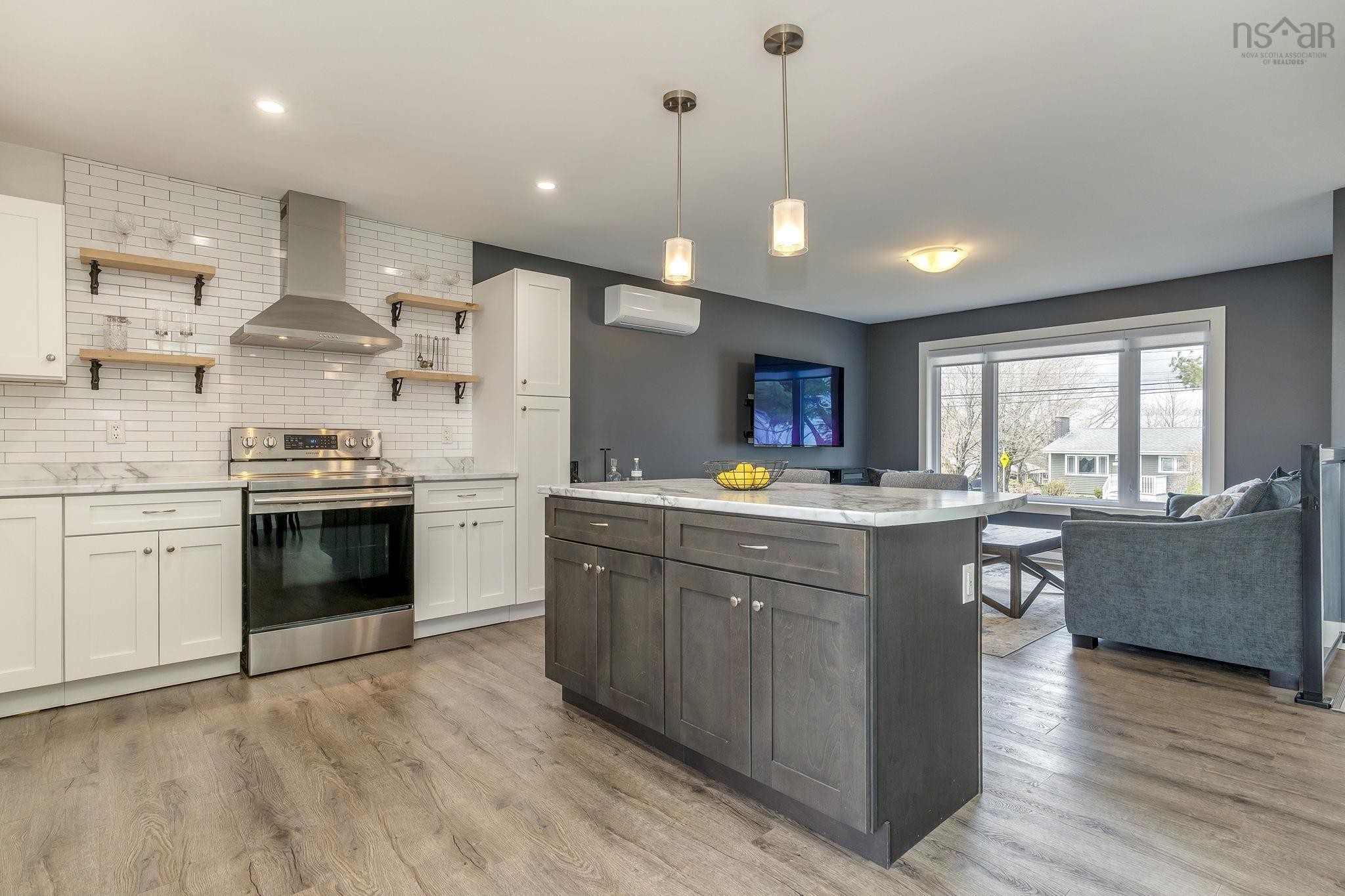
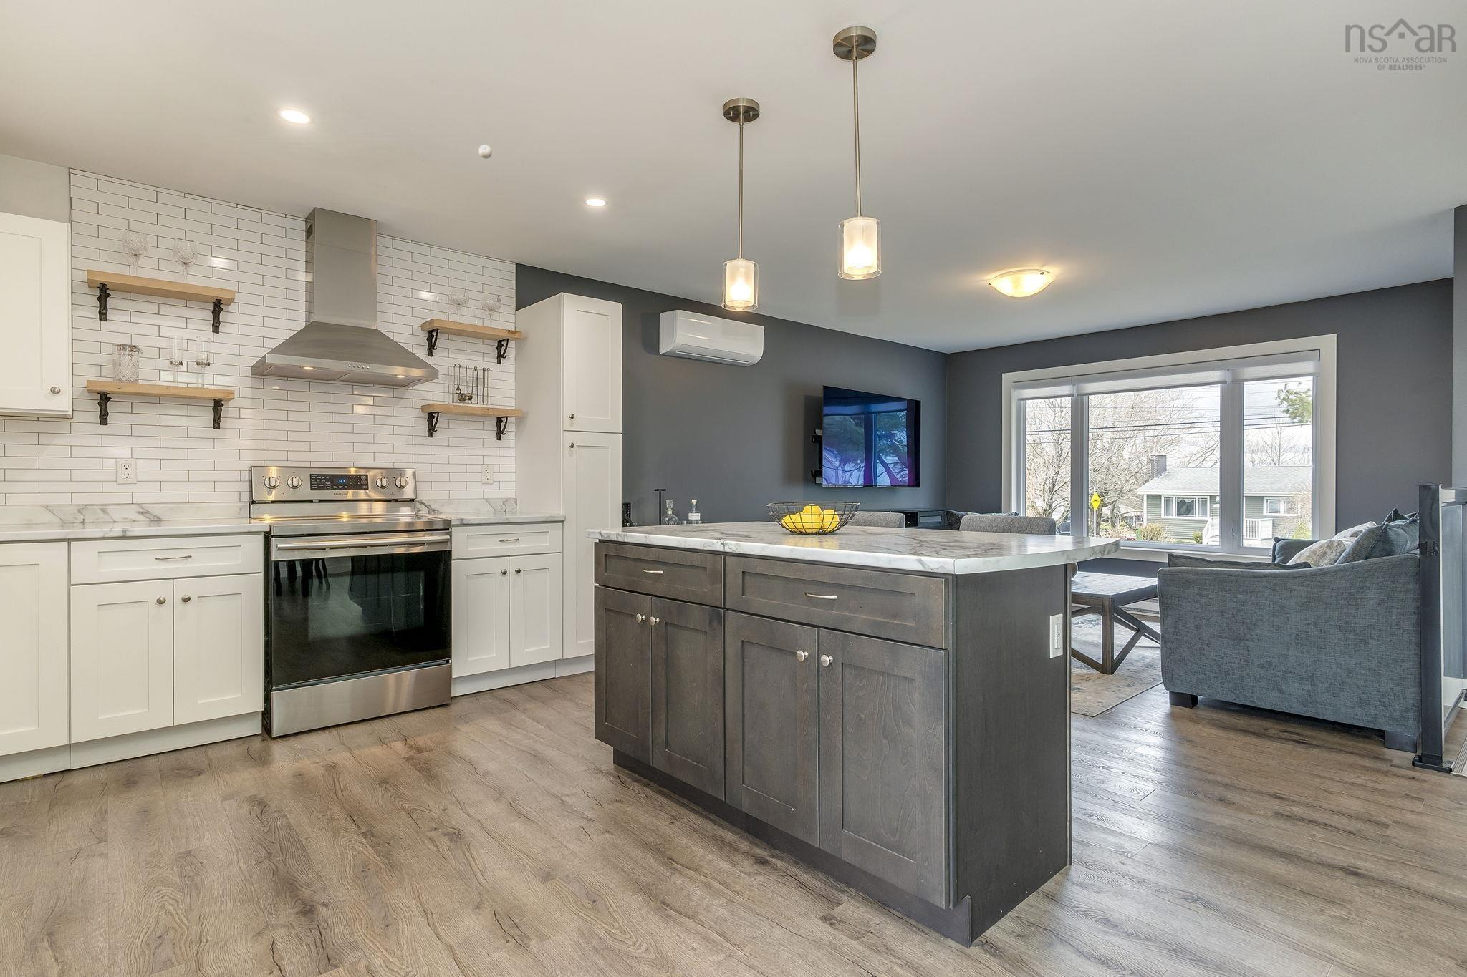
+ eyeball (485, 152)
